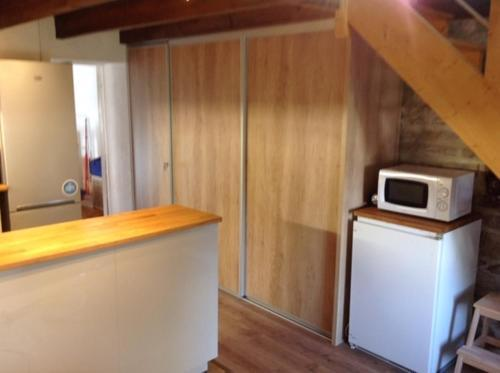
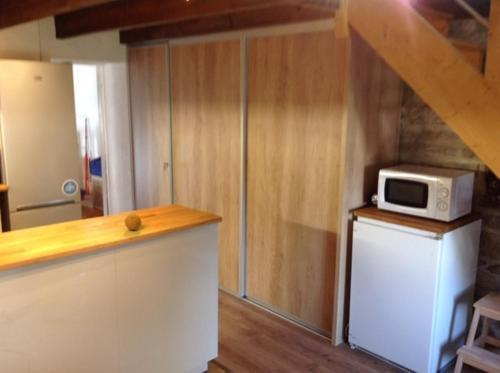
+ fruit (133, 222)
